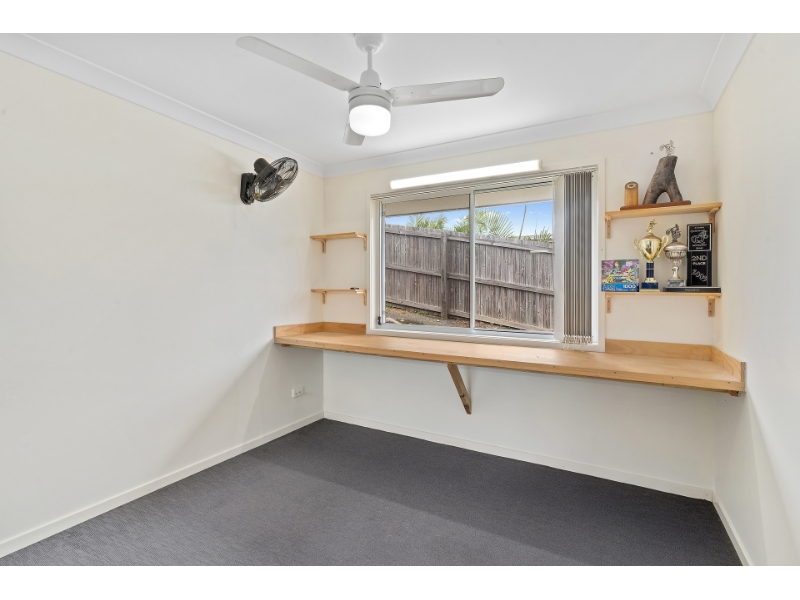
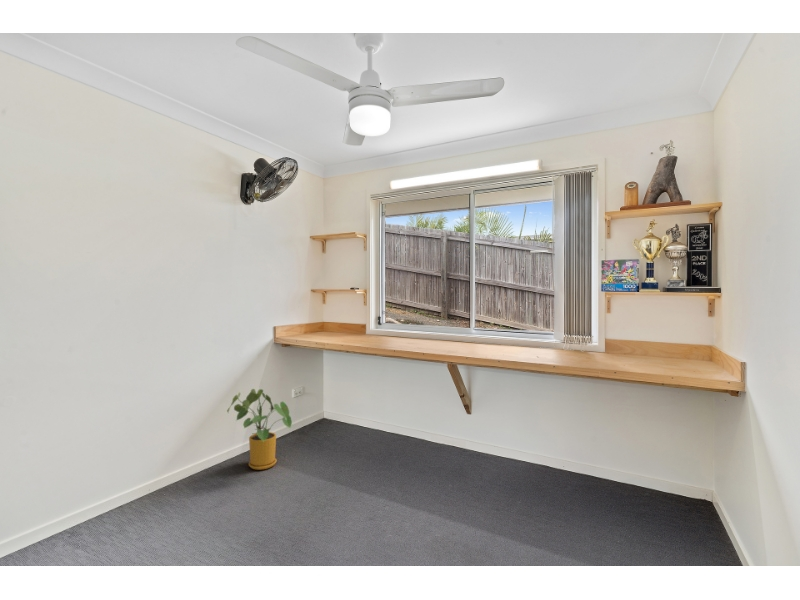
+ house plant (259, 429)
